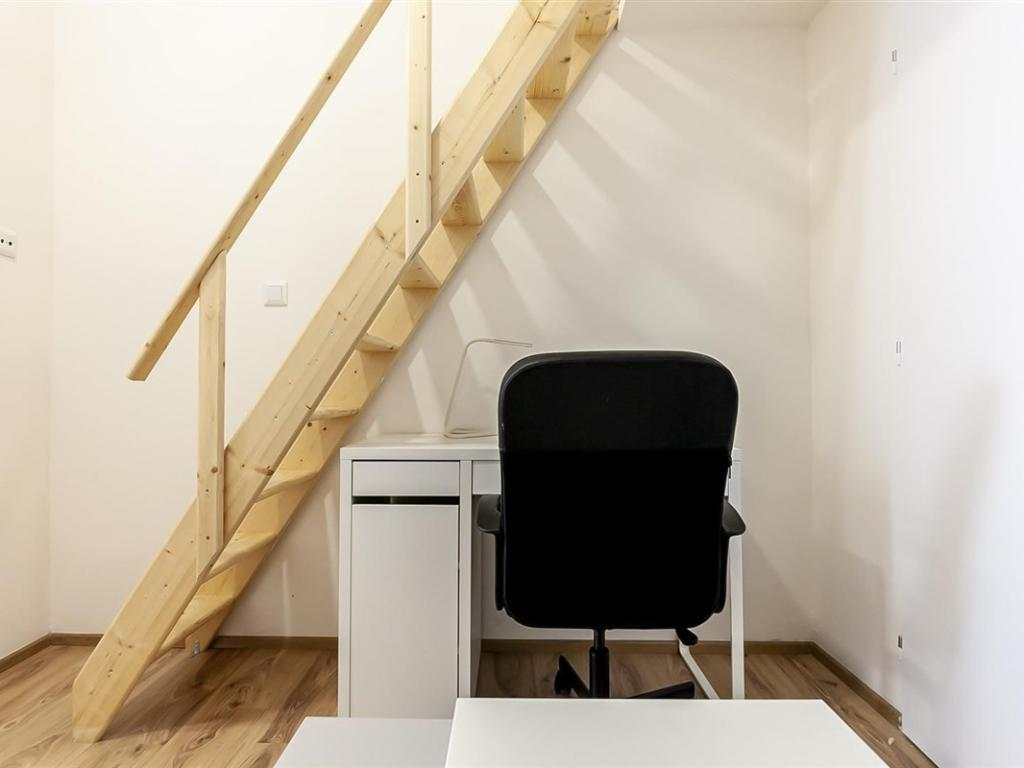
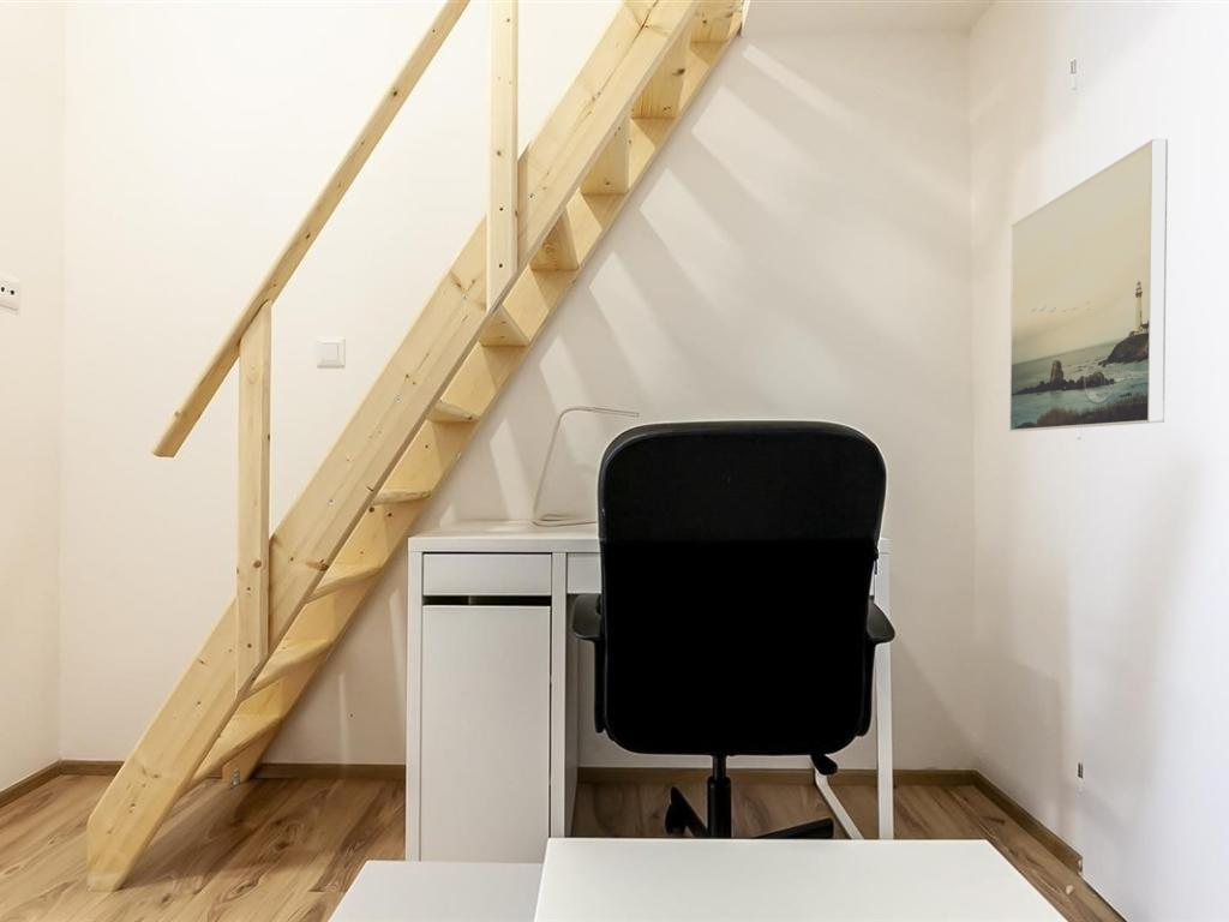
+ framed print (1075, 307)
